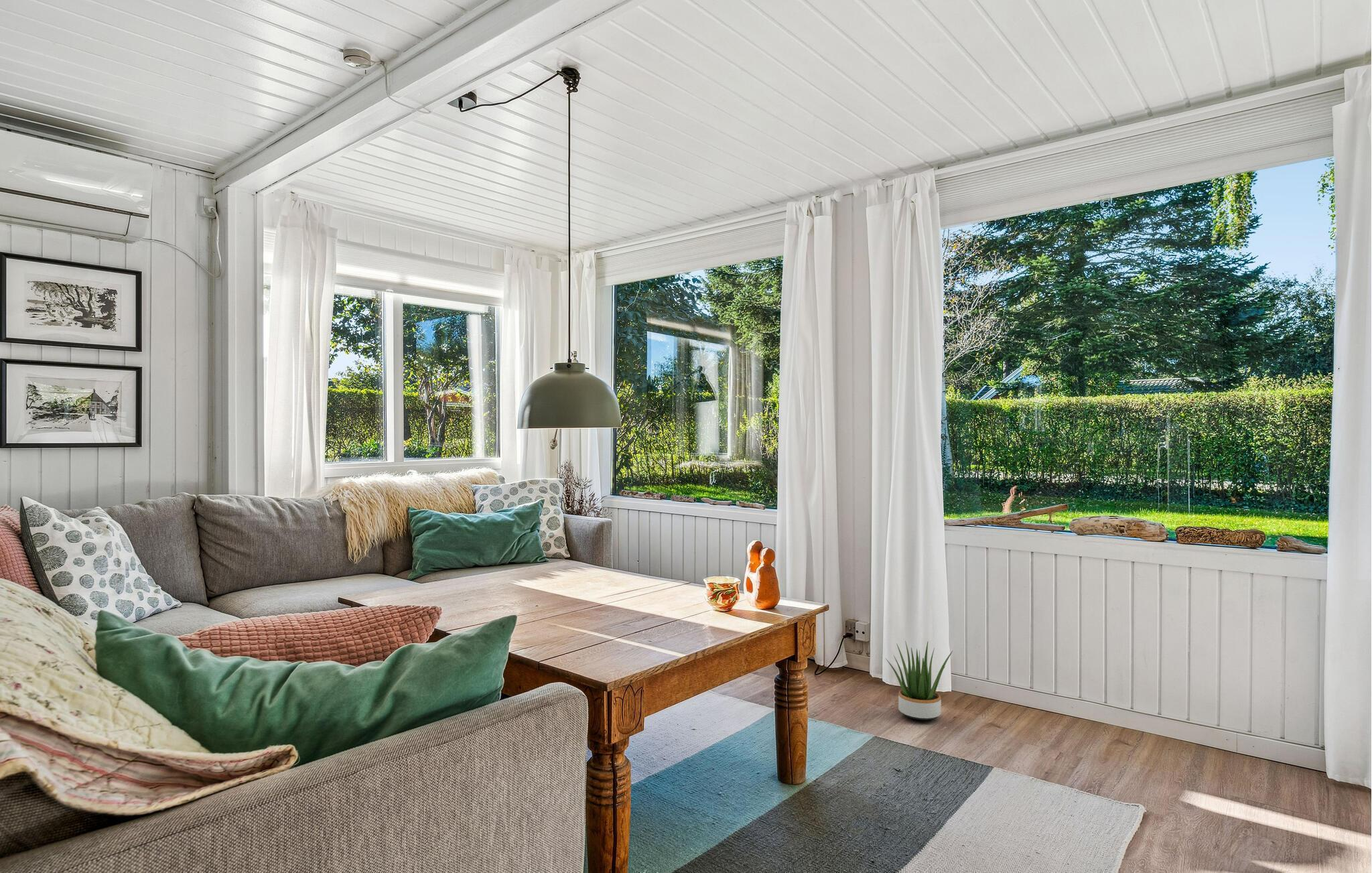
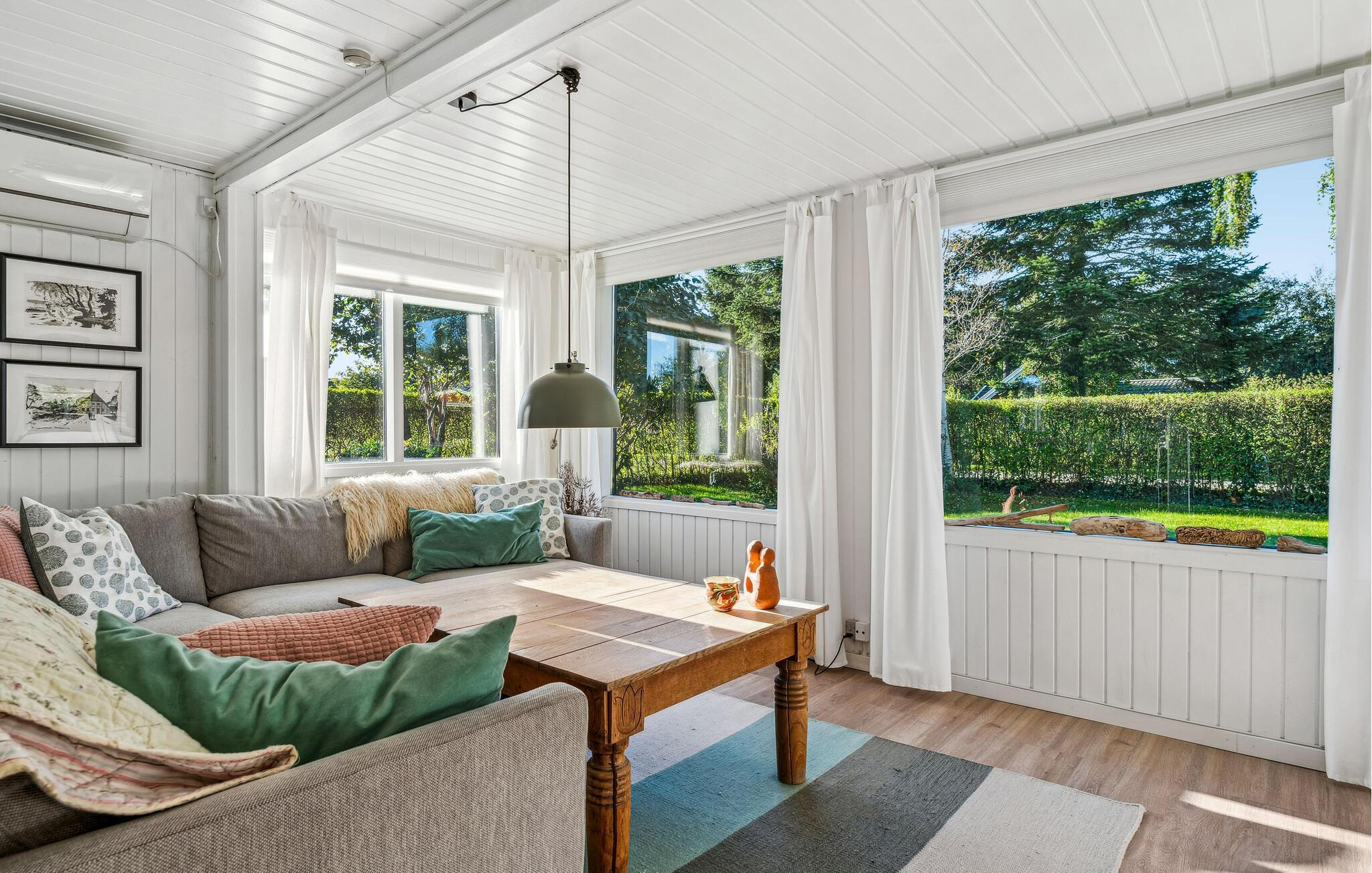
- potted plant (919, 680)
